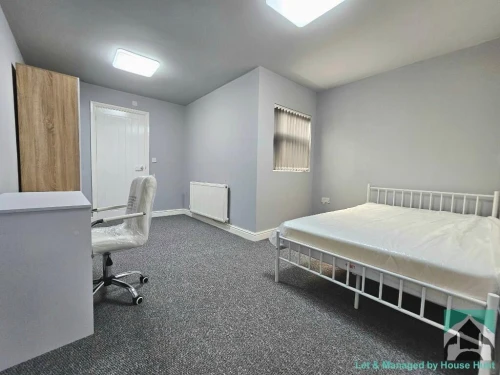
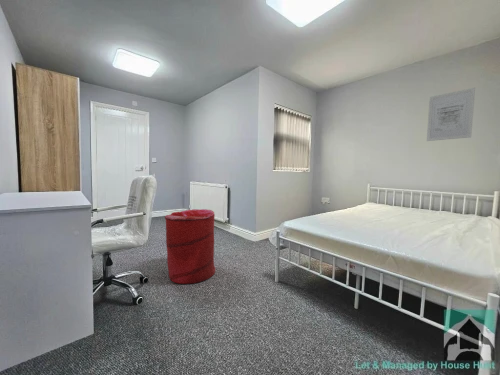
+ laundry hamper (190, 242)
+ wall art (449, 116)
